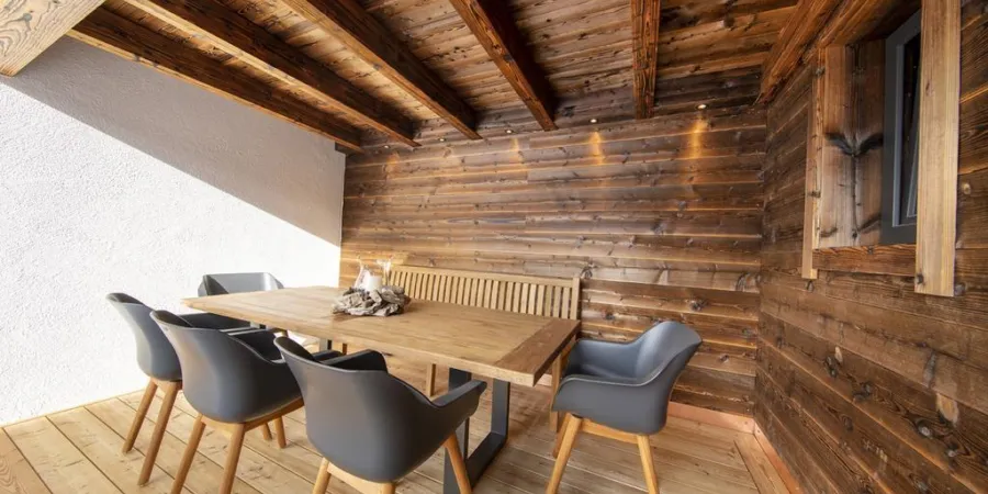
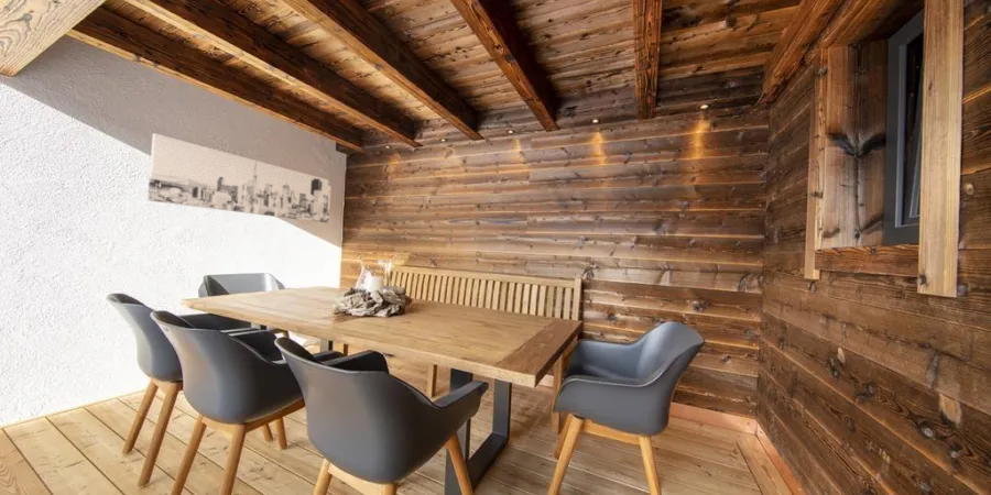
+ wall art (260, 188)
